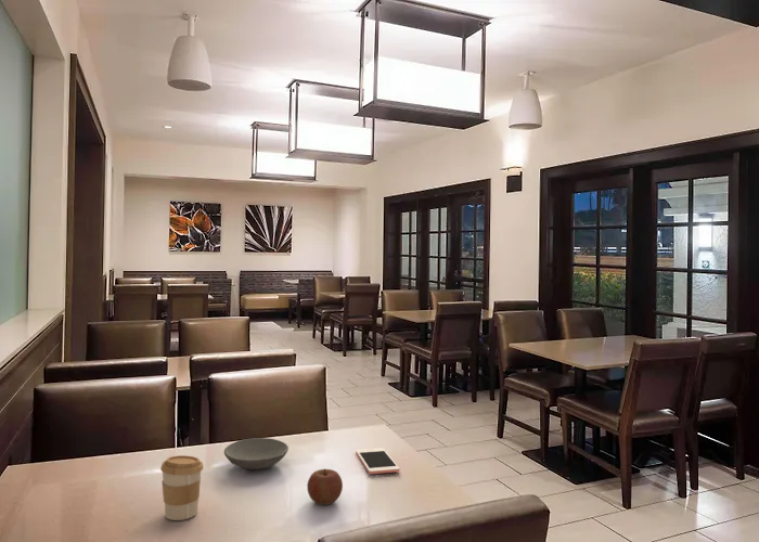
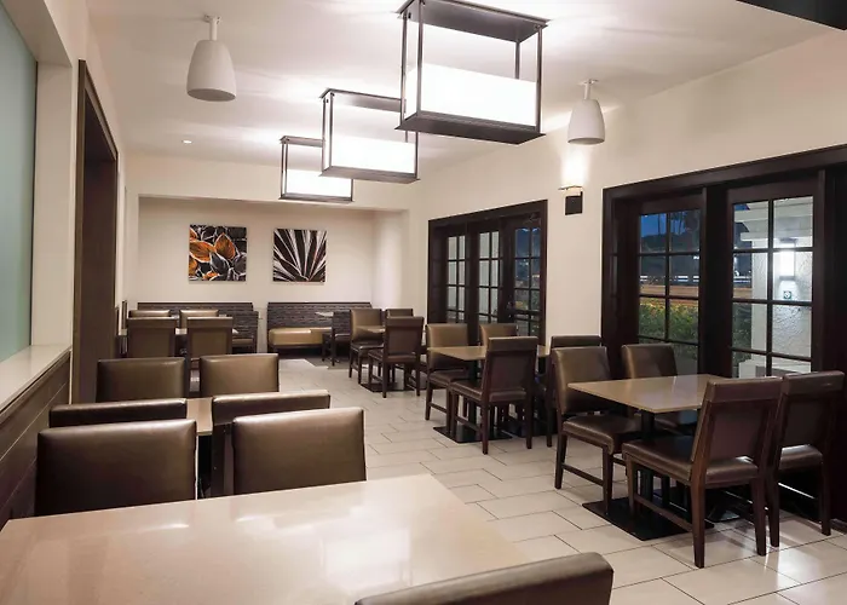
- cell phone (376, 460)
- bowl (256, 455)
- coffee cup (181, 485)
- apple (324, 485)
